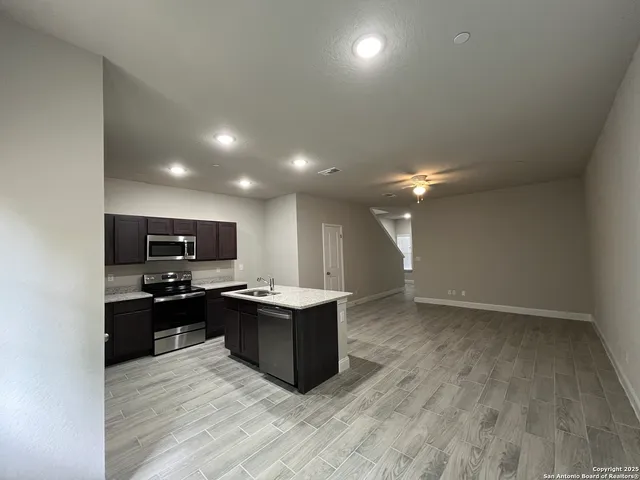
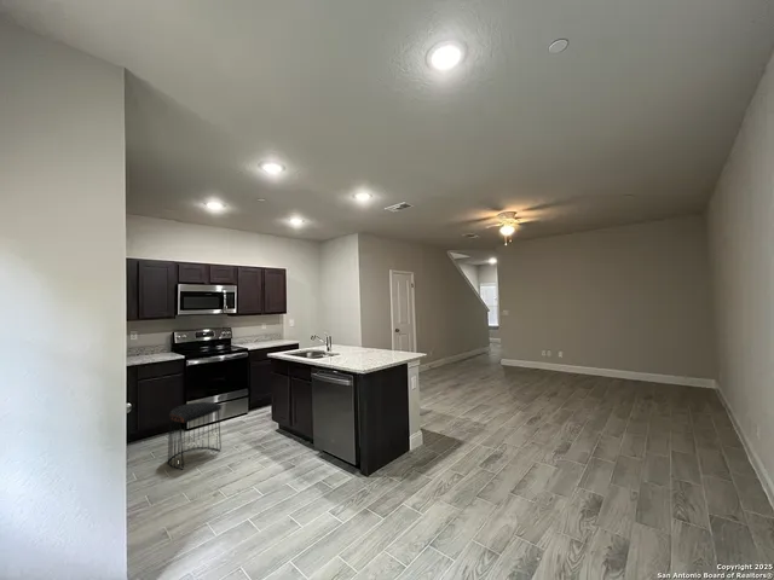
+ stool (189, 431)
